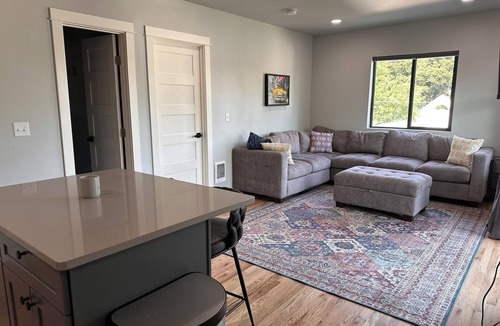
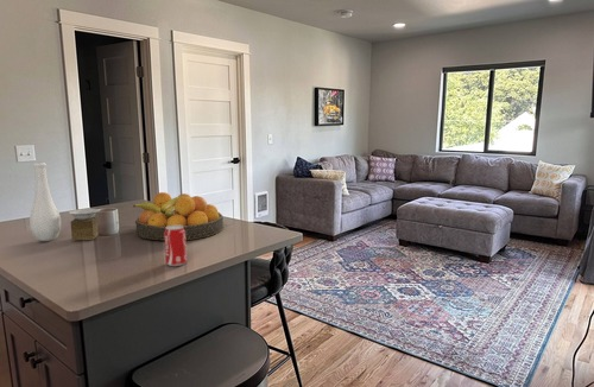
+ fruit bowl (179, 211)
+ vase (55, 205)
+ beverage can (175, 245)
